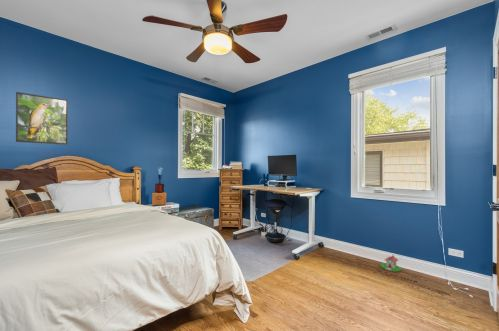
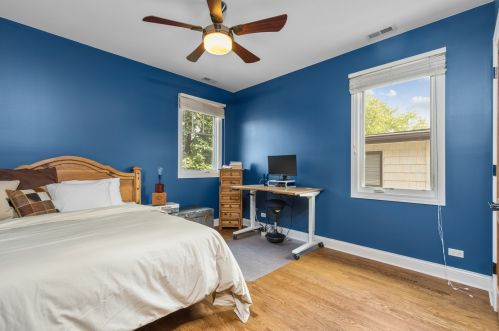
- toy house (390, 262)
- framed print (43, 119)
